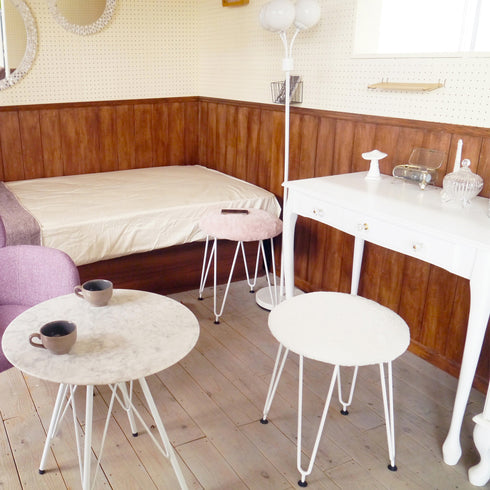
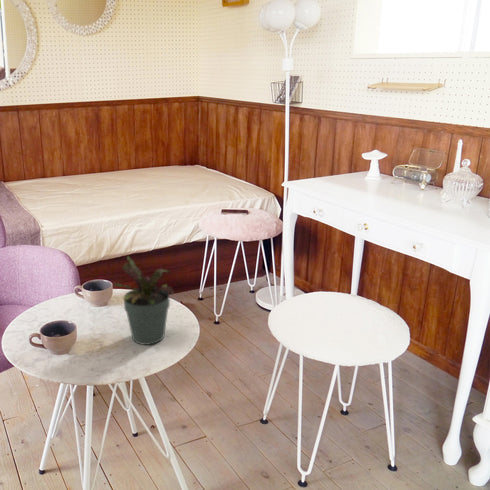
+ potted plant (141, 295)
